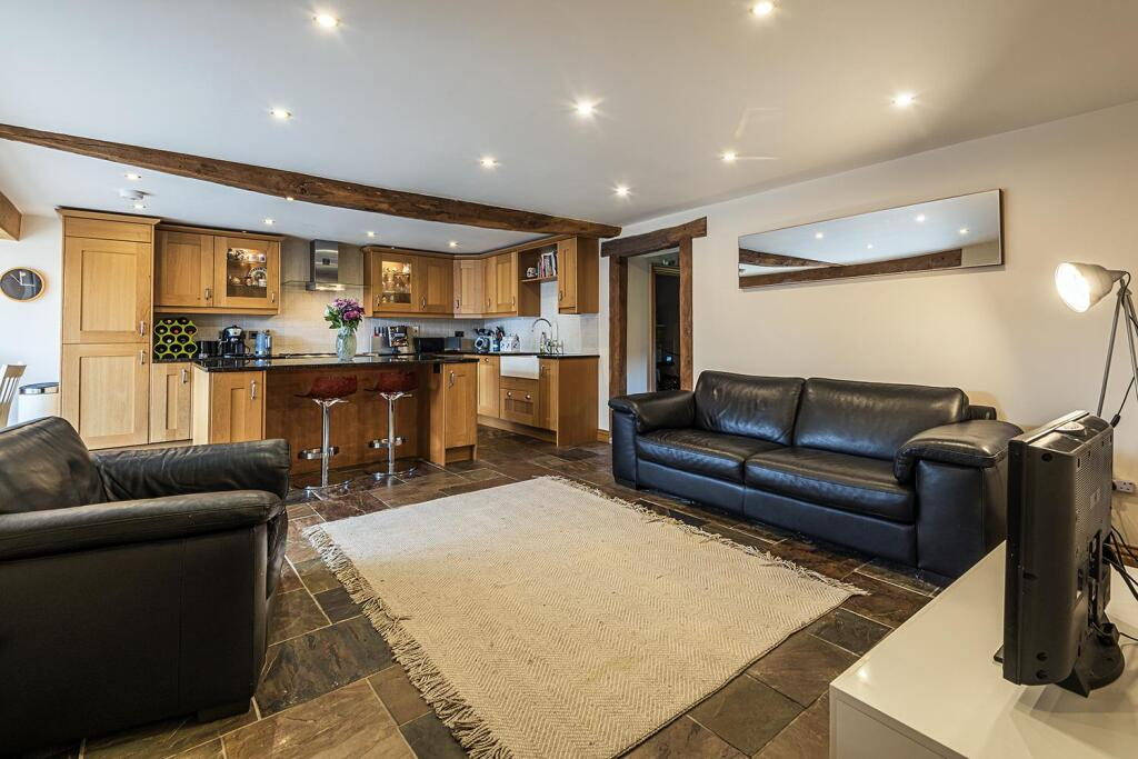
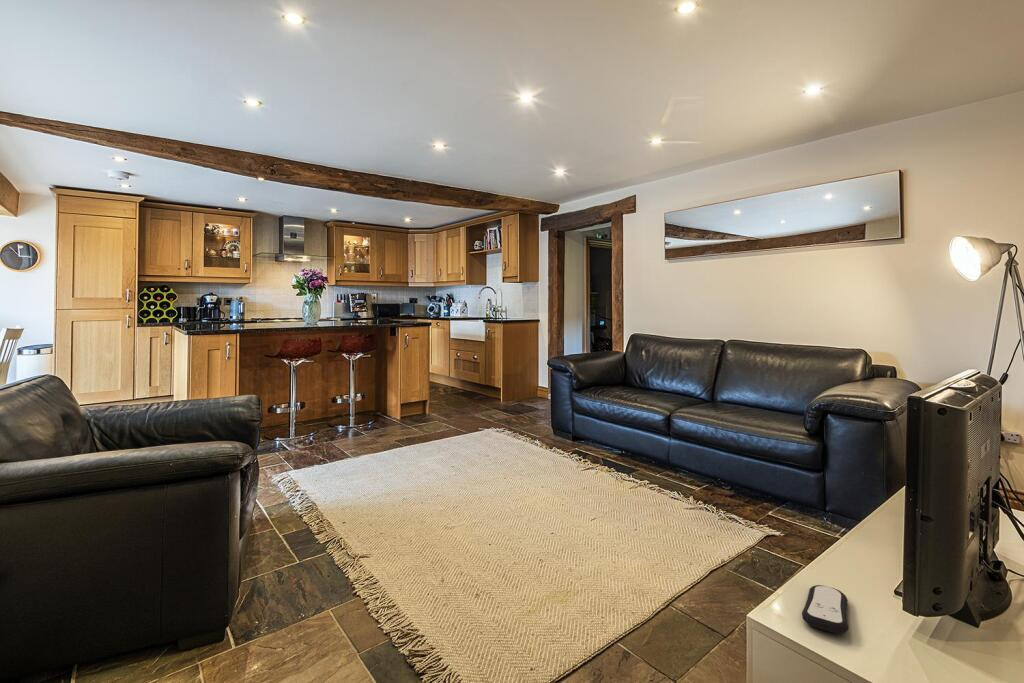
+ remote control (826, 606)
